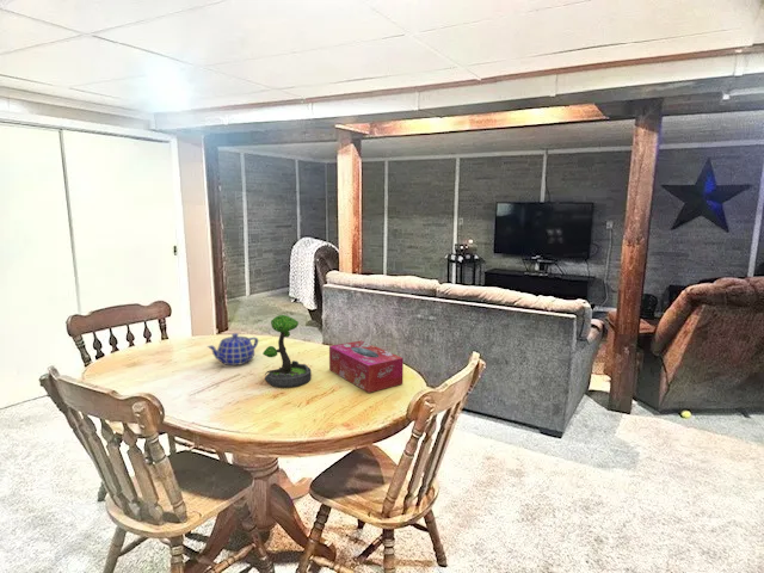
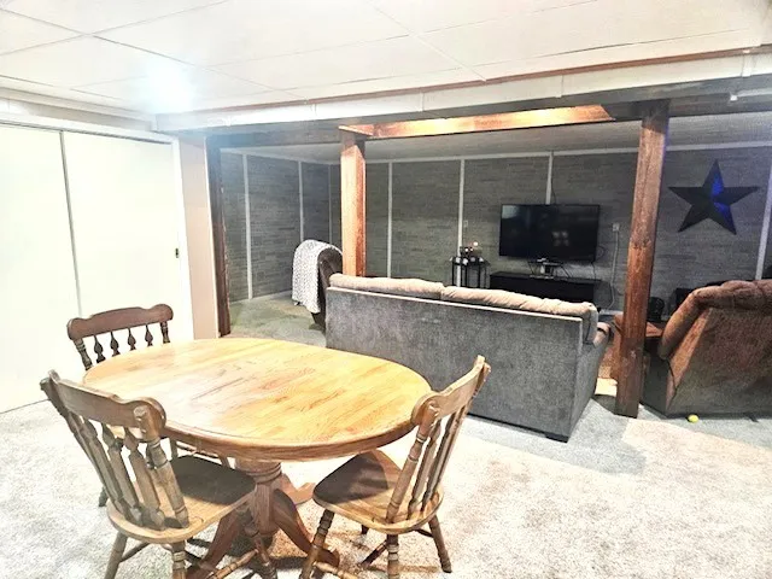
- plant (285, 349)
- teapot (233, 347)
- tissue box (364, 364)
